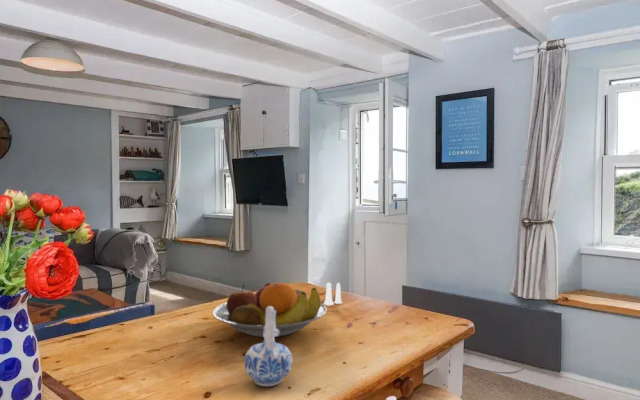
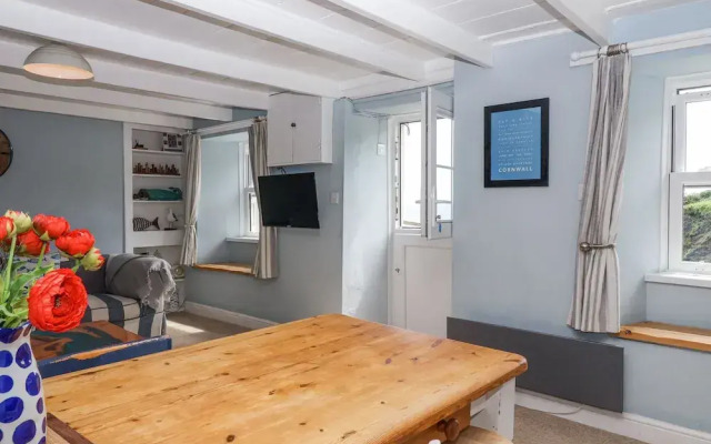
- fruit bowl (270, 304)
- salt and pepper shaker set (329, 292)
- ceramic pitcher (268, 342)
